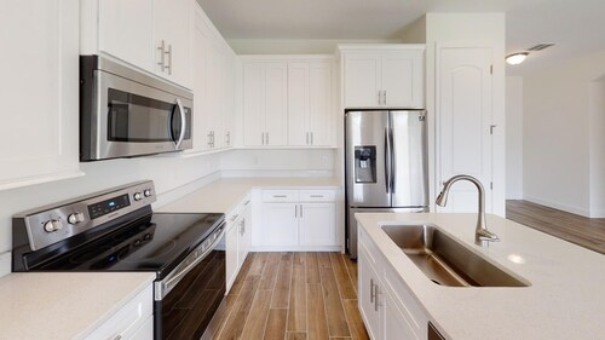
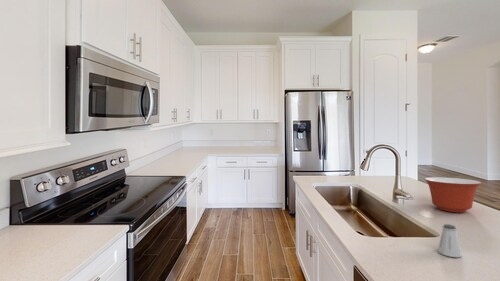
+ mixing bowl (451, 194)
+ saltshaker (449, 239)
